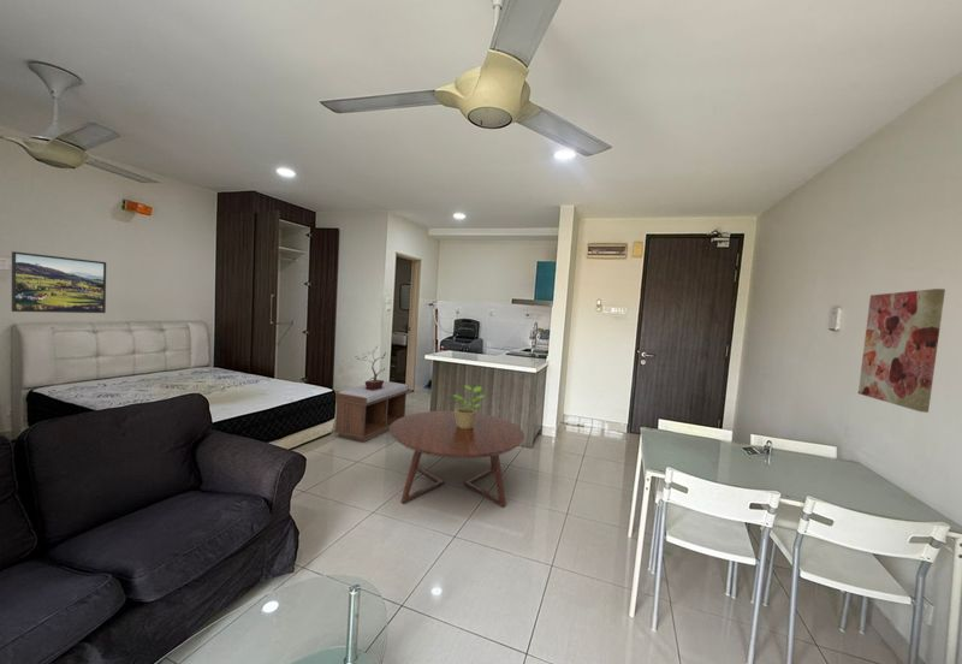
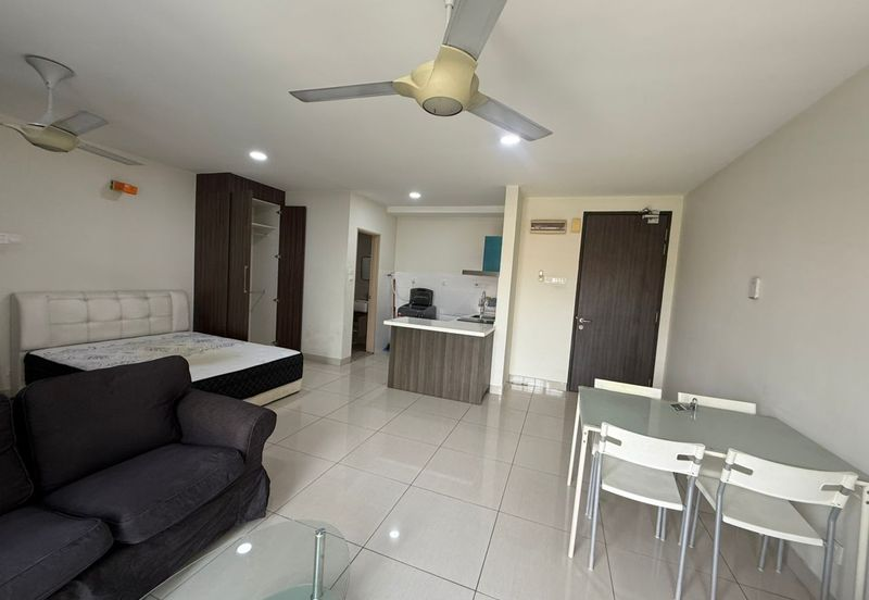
- potted plant (468, 407)
- coffee table (456, 456)
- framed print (63, 284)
- potted plant (372, 367)
- bench (374, 408)
- wall art (896, 348)
